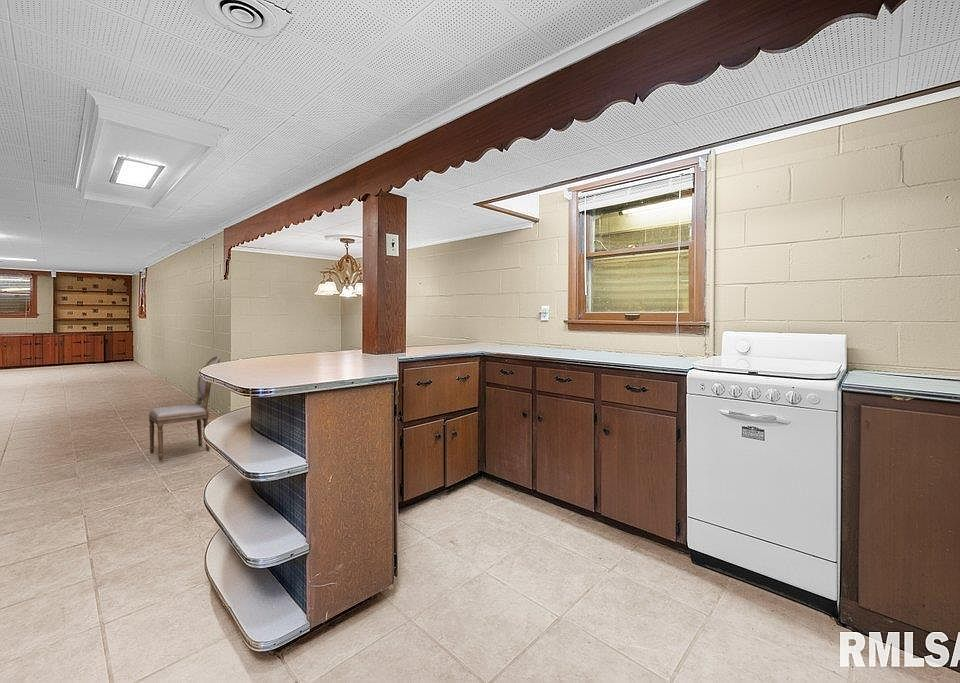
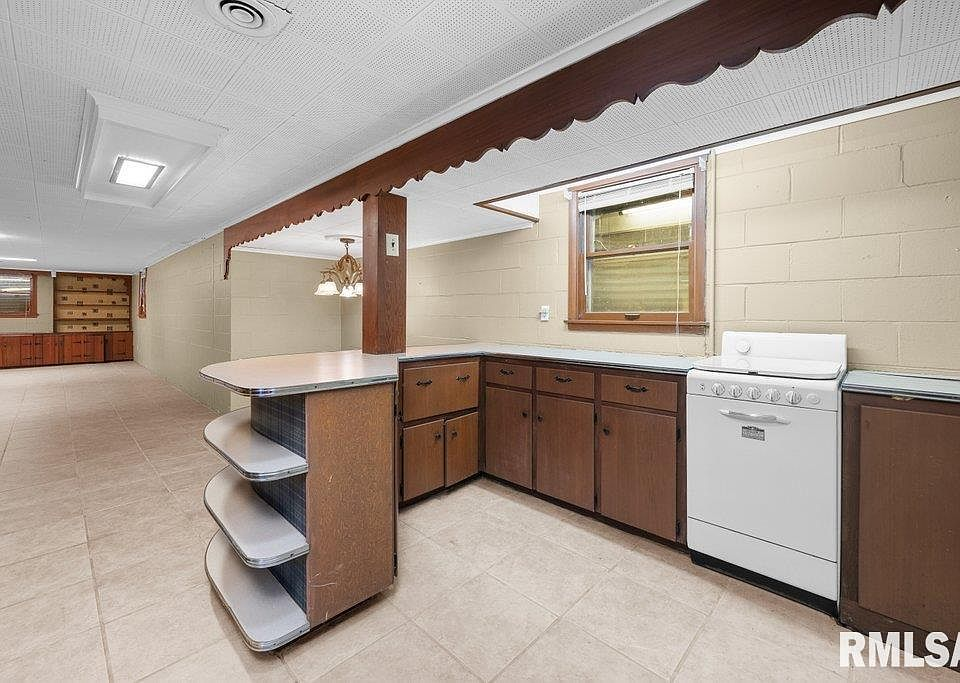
- dining chair (180, 405)
